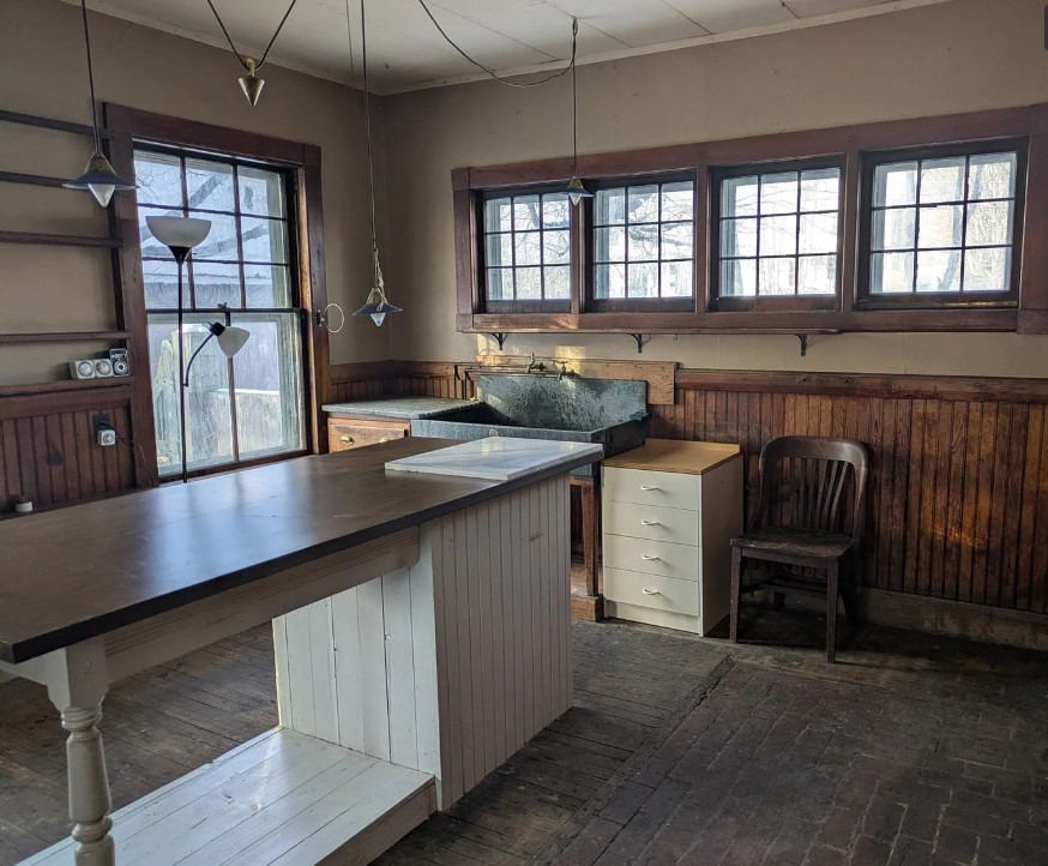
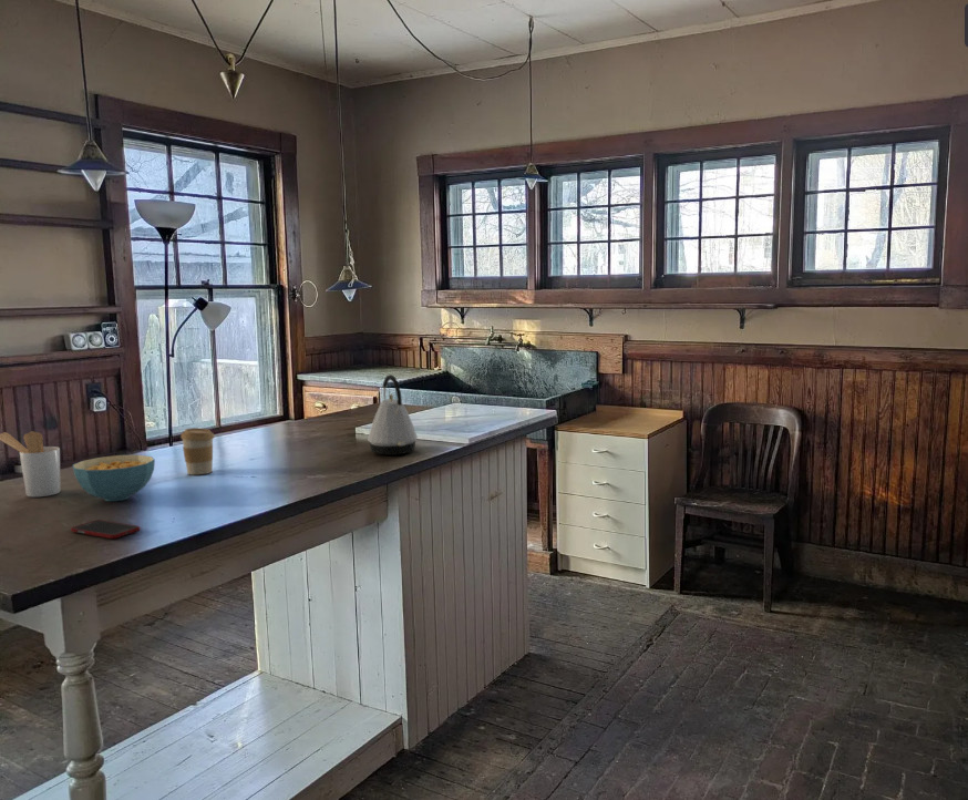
+ coffee cup (198, 450)
+ cell phone (105, 529)
+ utensil holder (30, 461)
+ kettle (391, 412)
+ cereal bowl (115, 480)
